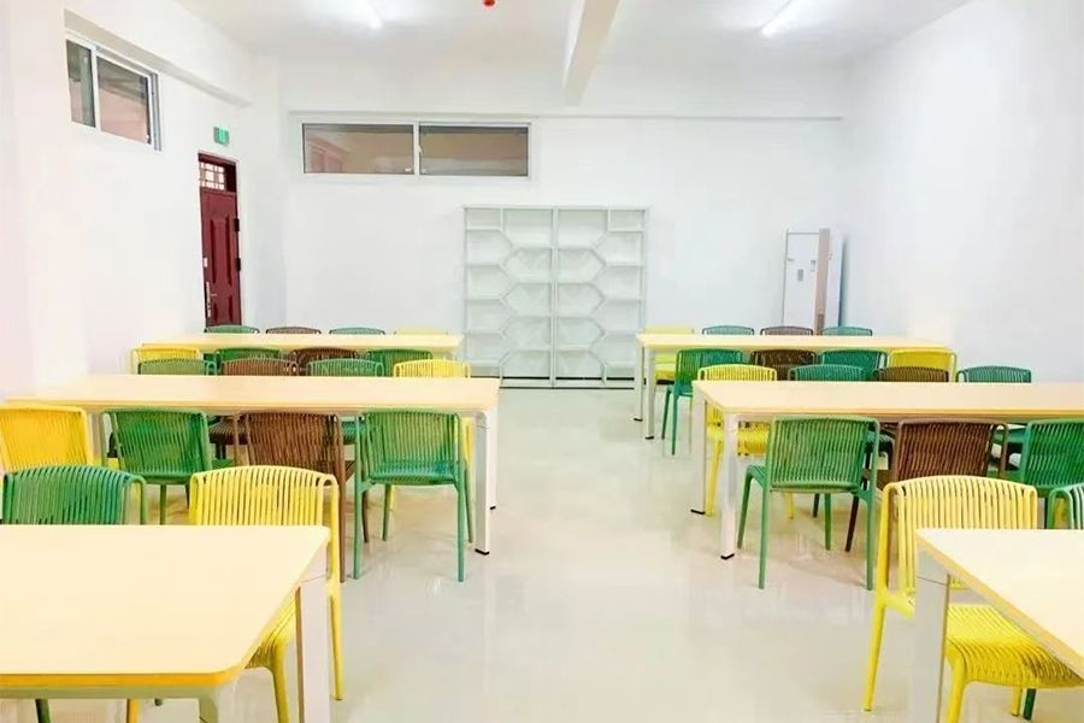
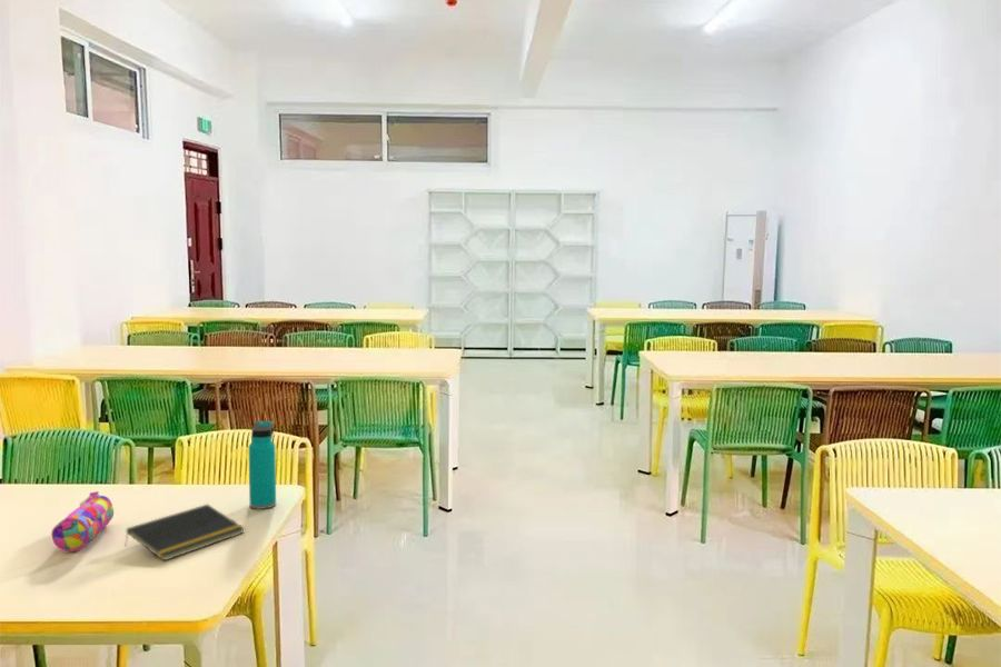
+ water bottle (261, 462)
+ pencil case (83, 520)
+ notepad (187, 530)
